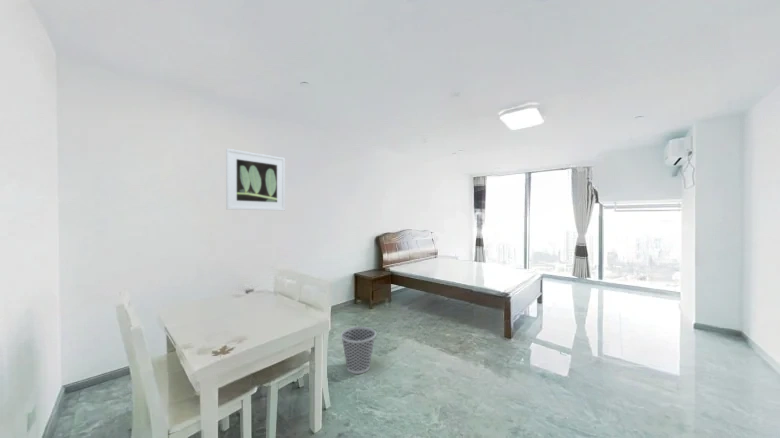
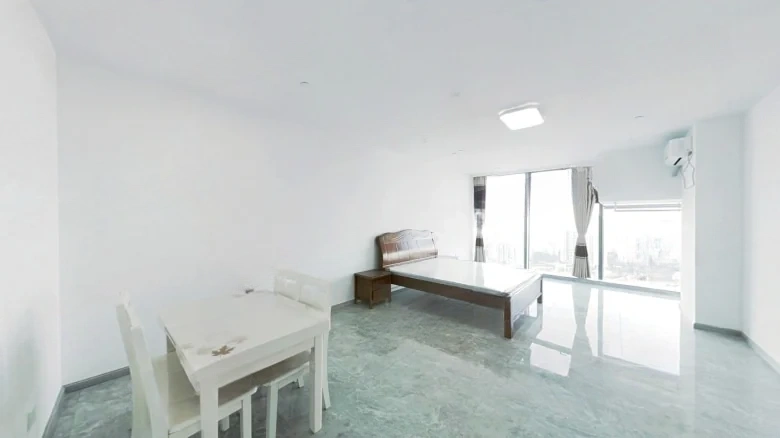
- wastebasket (358, 350)
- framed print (257, 181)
